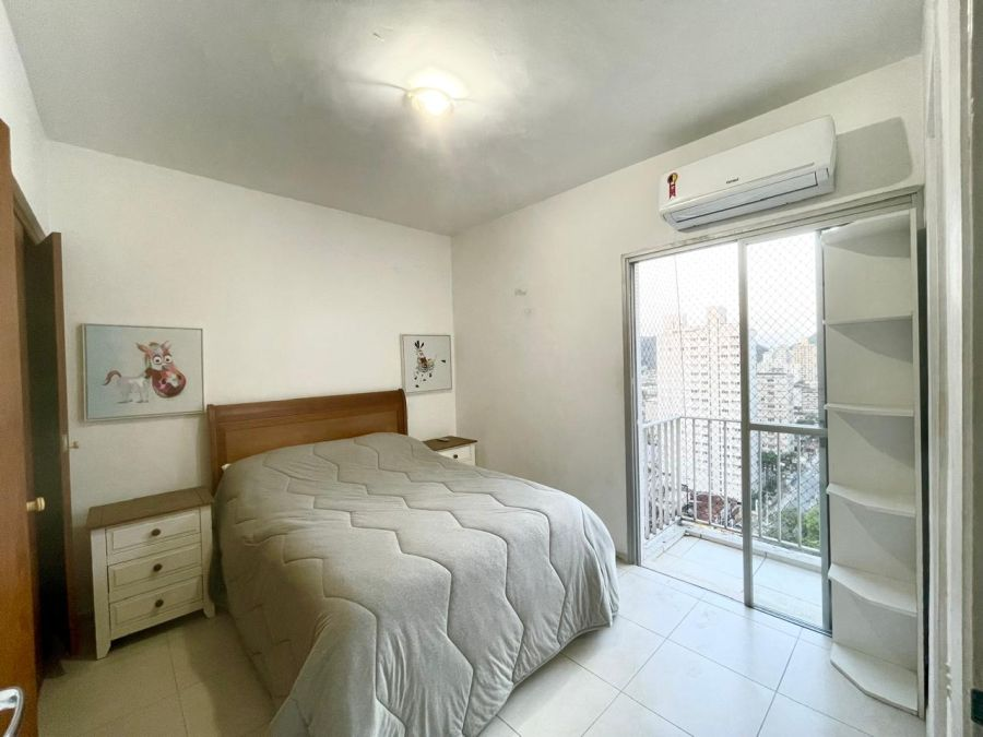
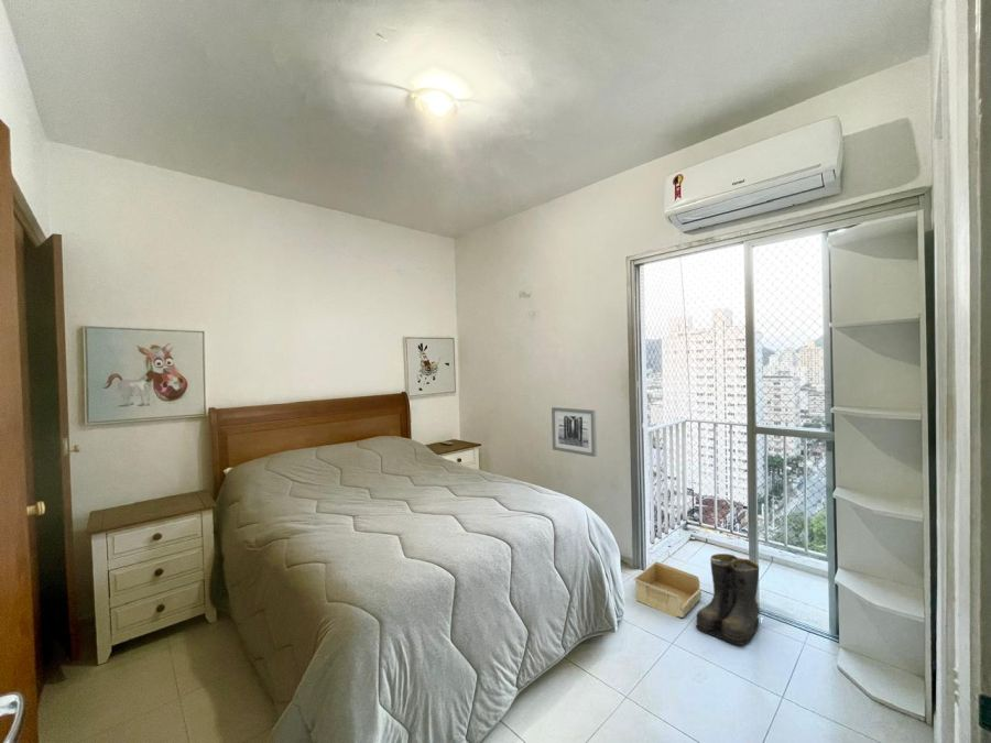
+ boots (728, 594)
+ storage bin (667, 588)
+ wall art (573, 430)
